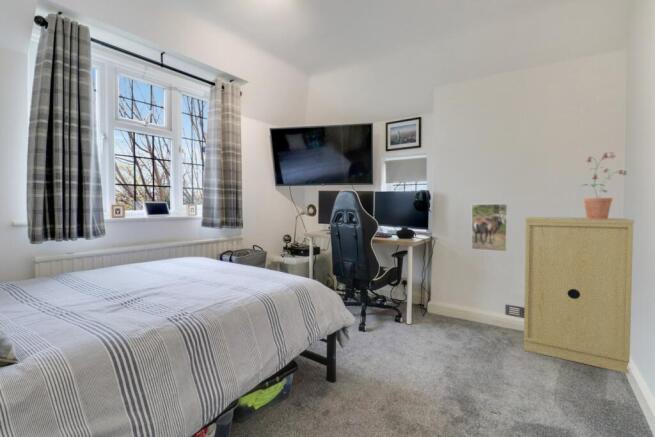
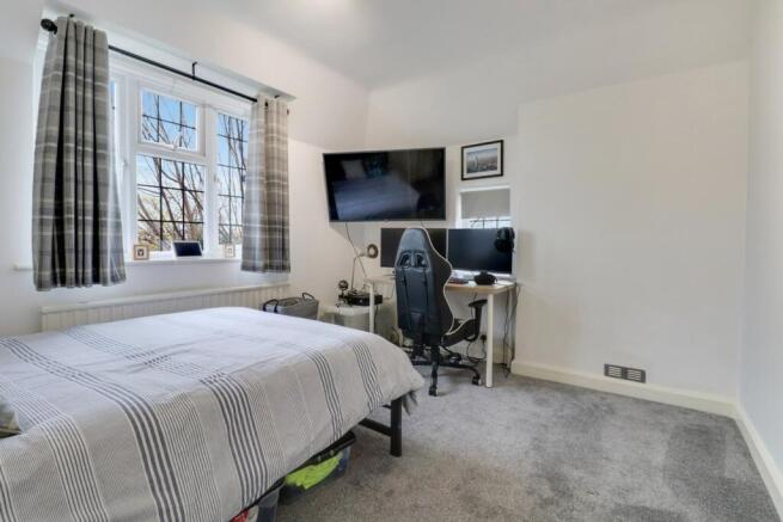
- chest of drawers (572, 284)
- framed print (488, 227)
- potted plant (601, 185)
